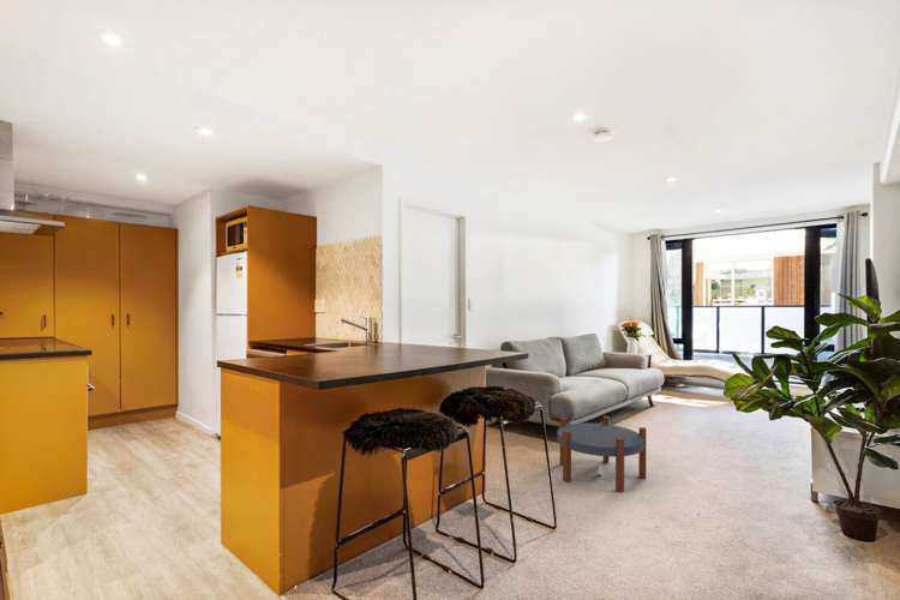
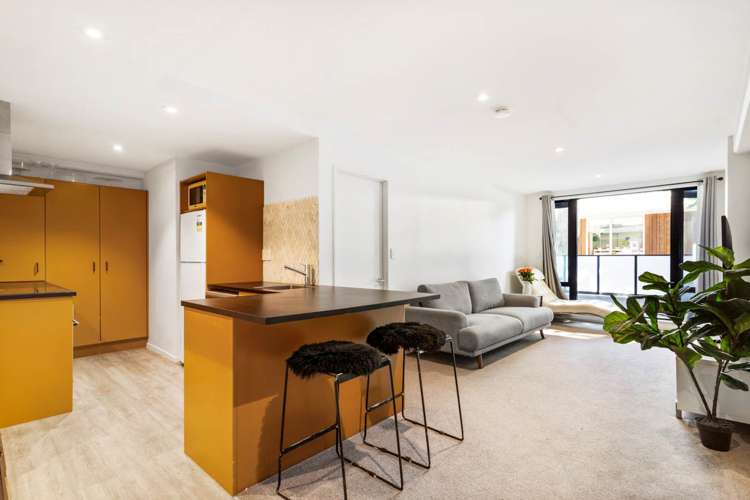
- side table (600, 450)
